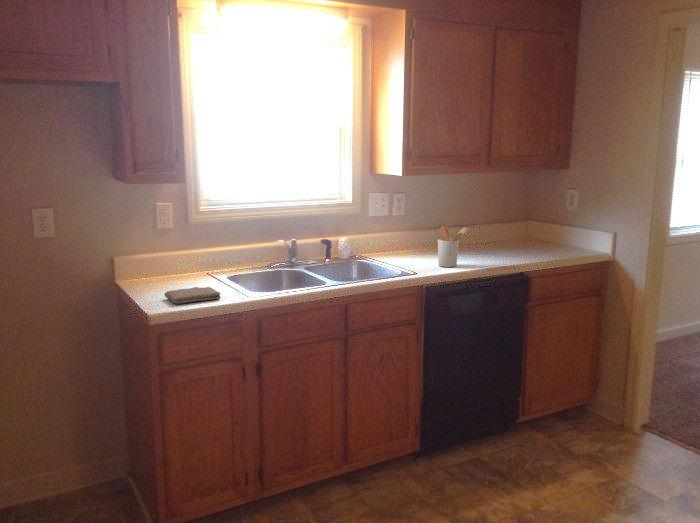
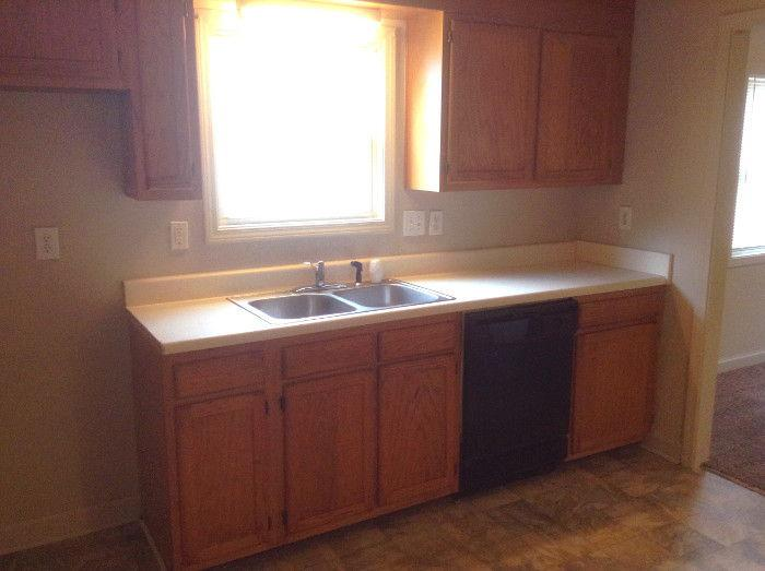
- washcloth (193, 294)
- utensil holder (453, 246)
